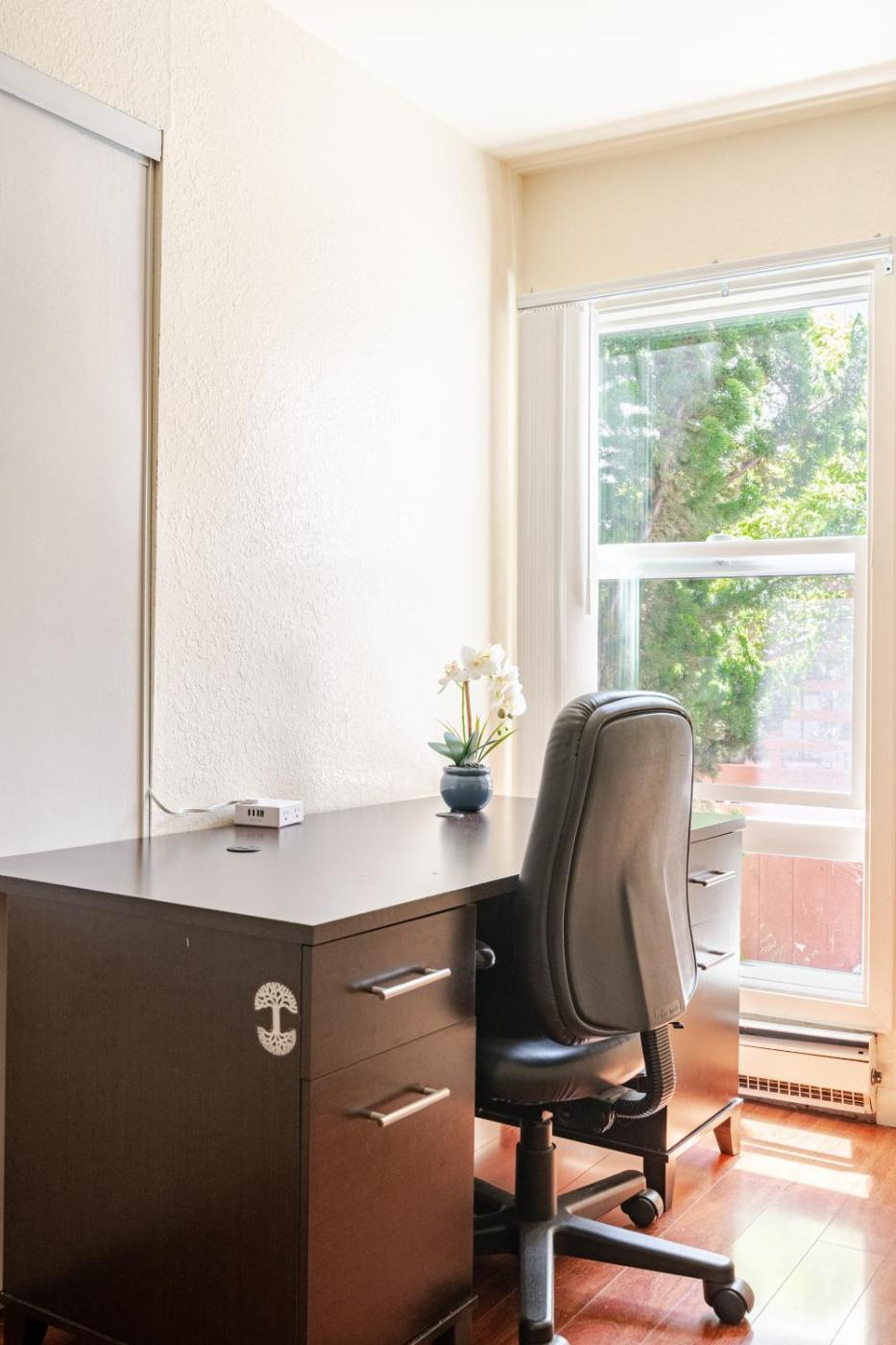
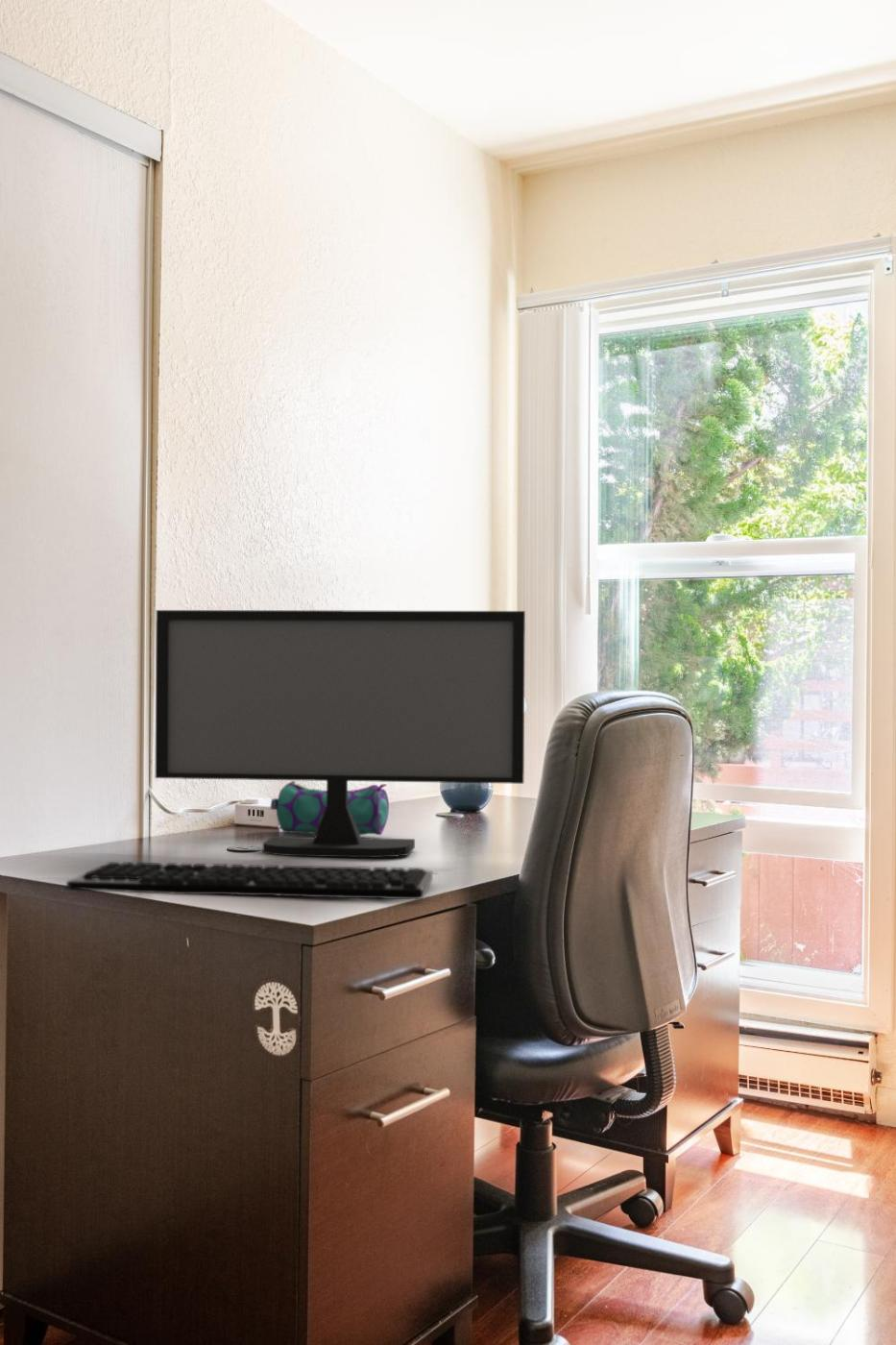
+ keyboard (254, 878)
+ computer monitor (338, 731)
+ pencil case (326, 807)
